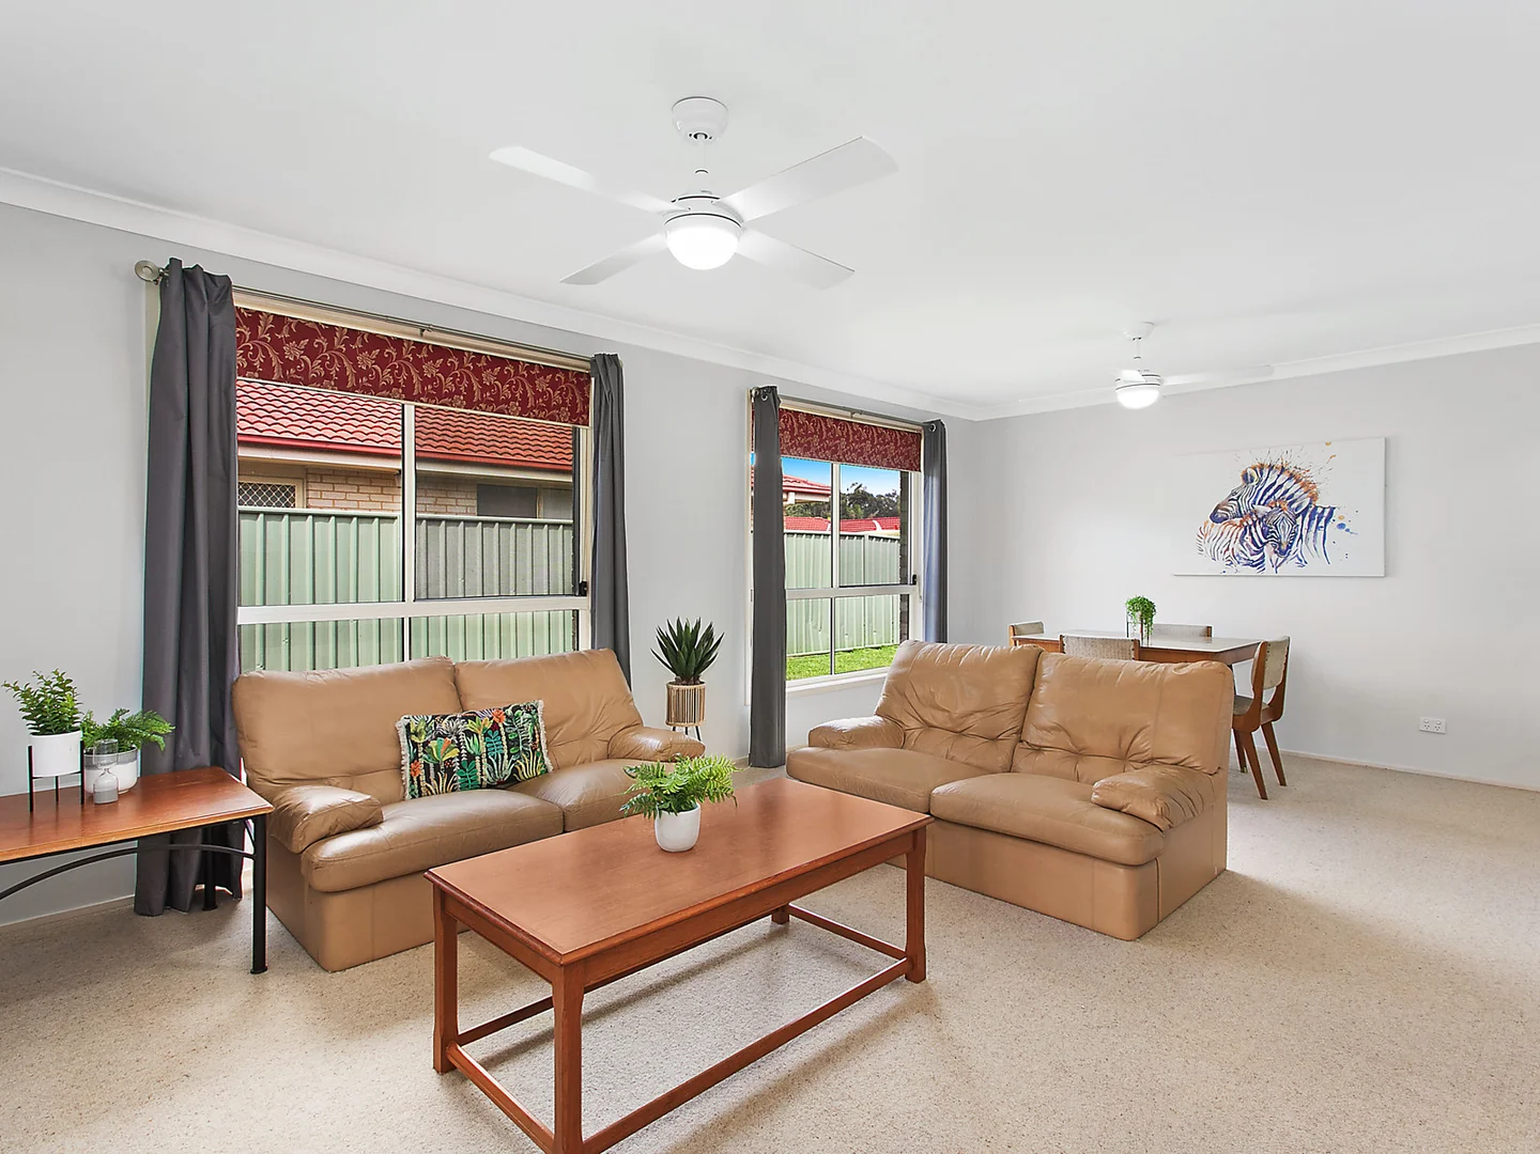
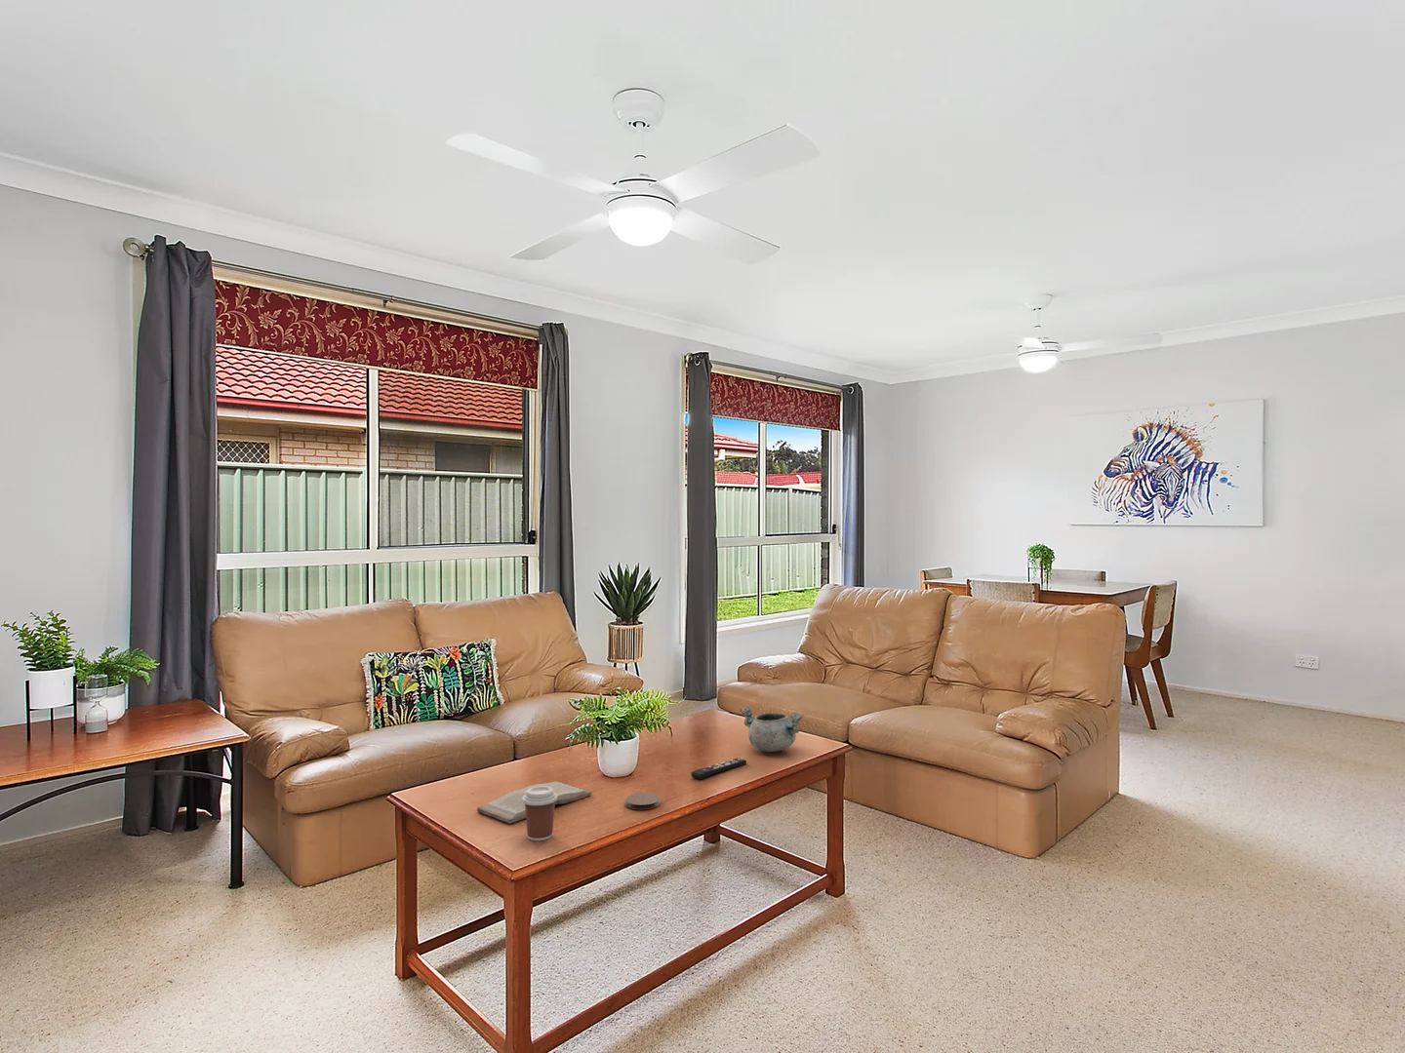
+ decorative bowl (772, 729)
+ coaster (642, 801)
+ remote control (719, 768)
+ book (532, 786)
+ coffee cup (540, 813)
